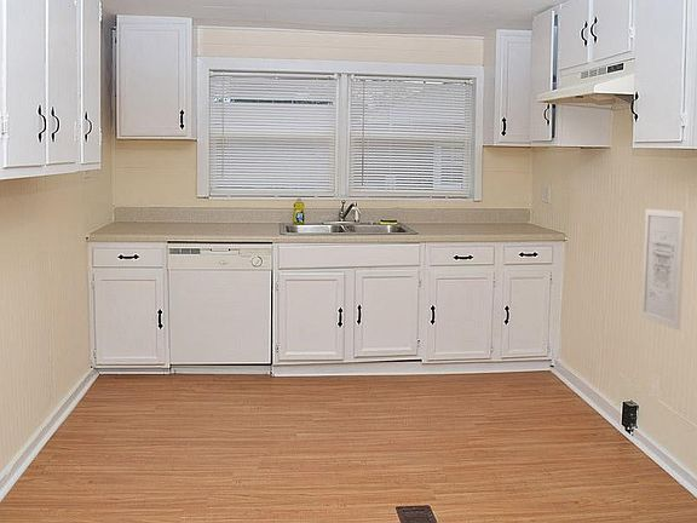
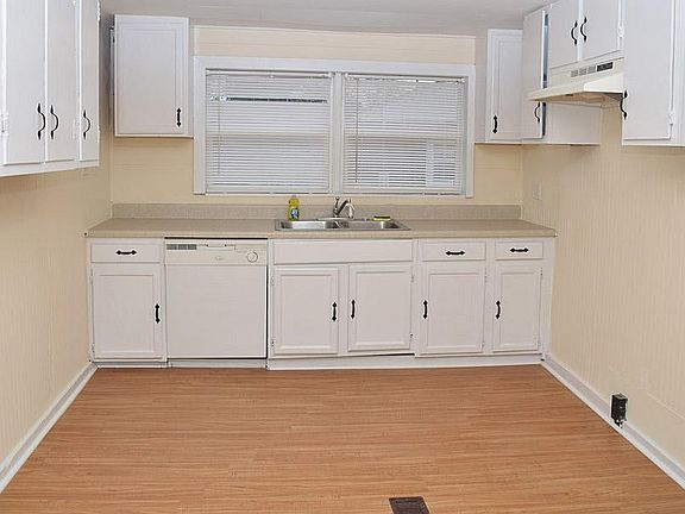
- wall art (662, 266)
